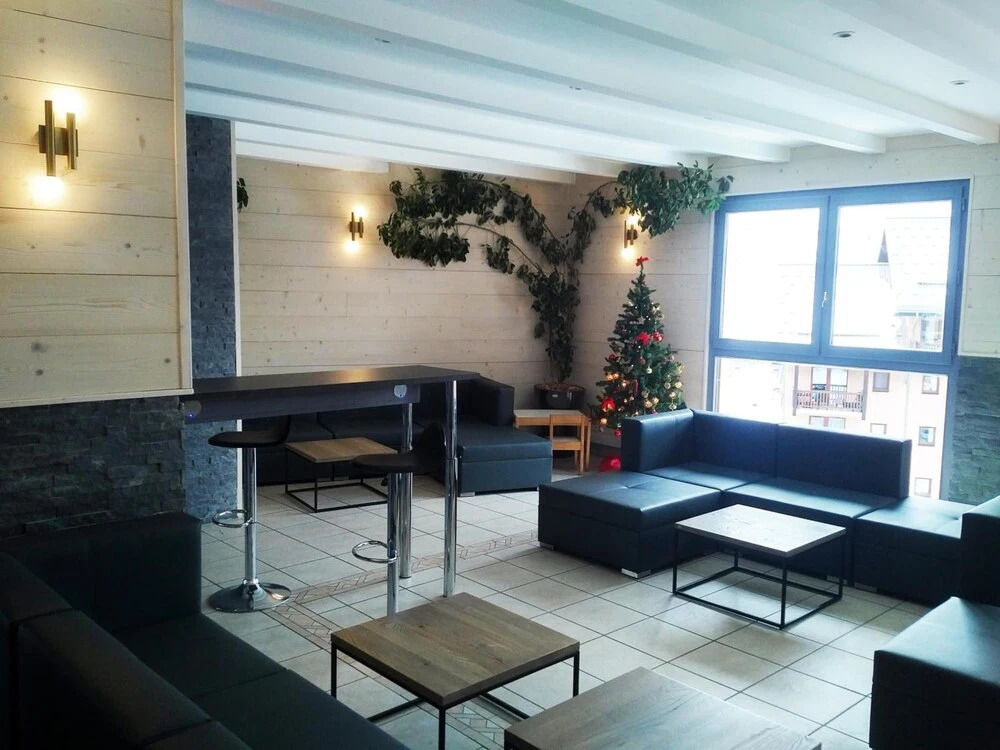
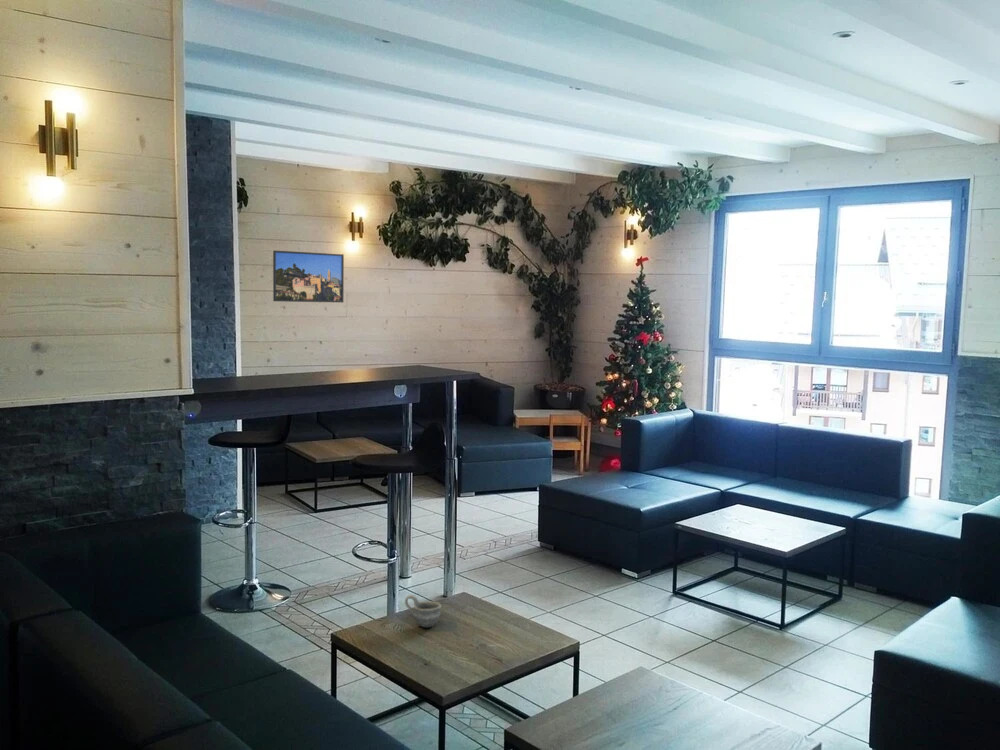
+ cup (424, 610)
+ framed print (309, 277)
